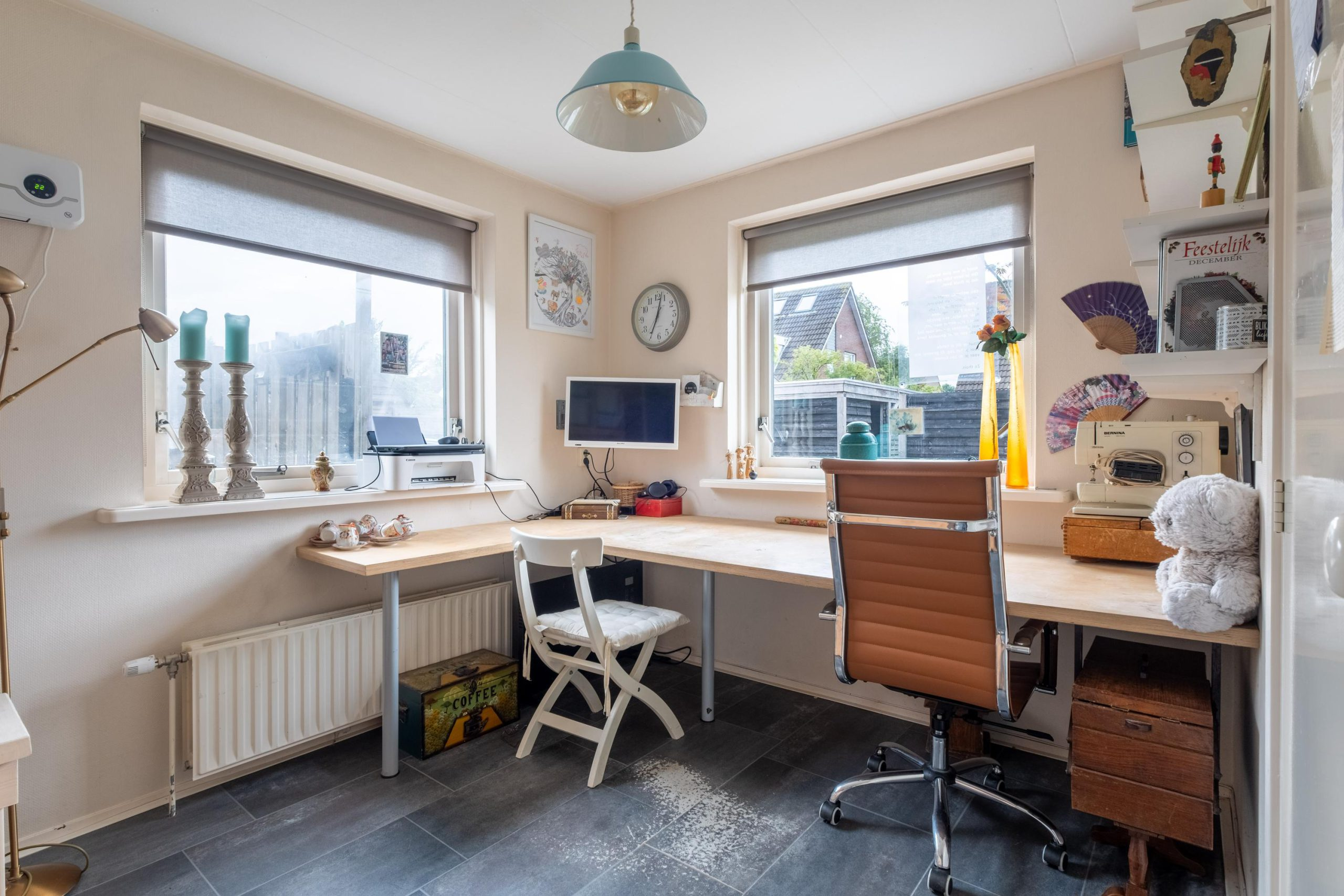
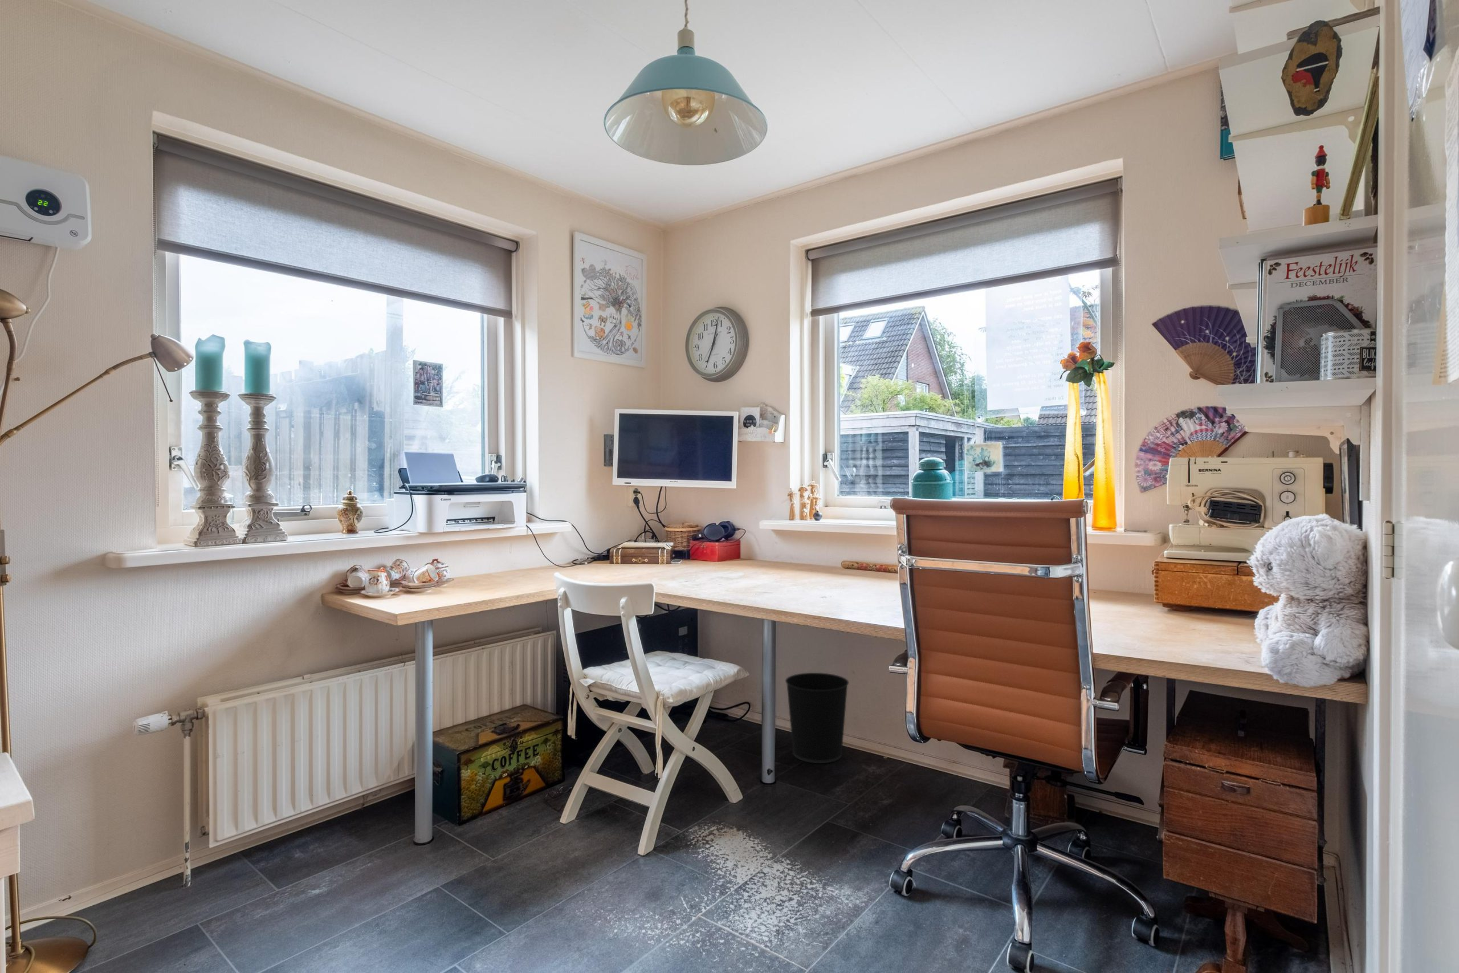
+ wastebasket (816, 717)
